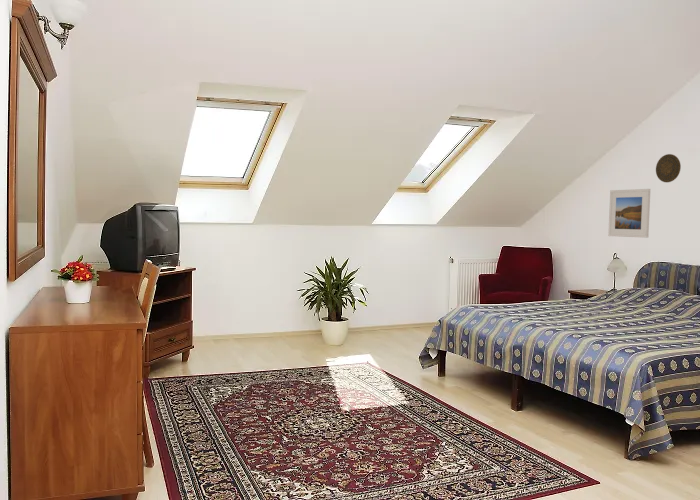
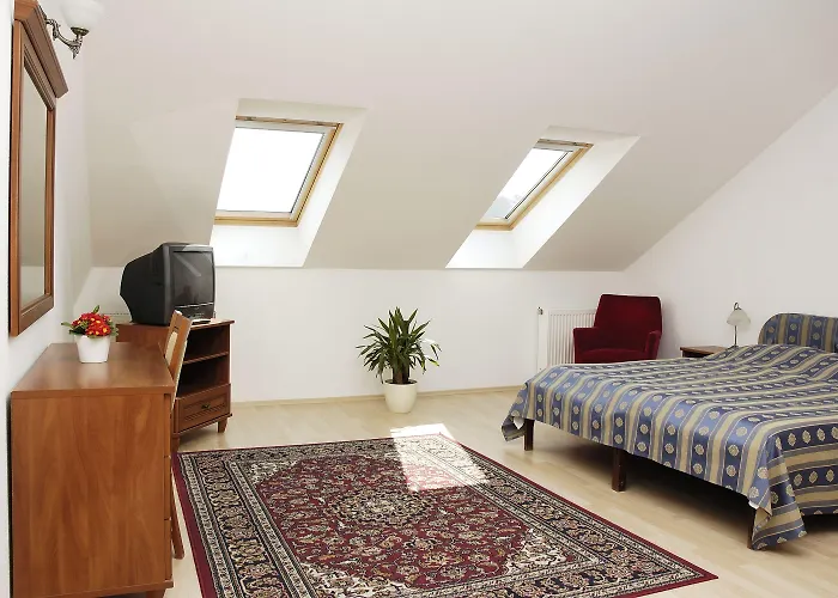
- decorative plate (667, 168)
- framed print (628, 213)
